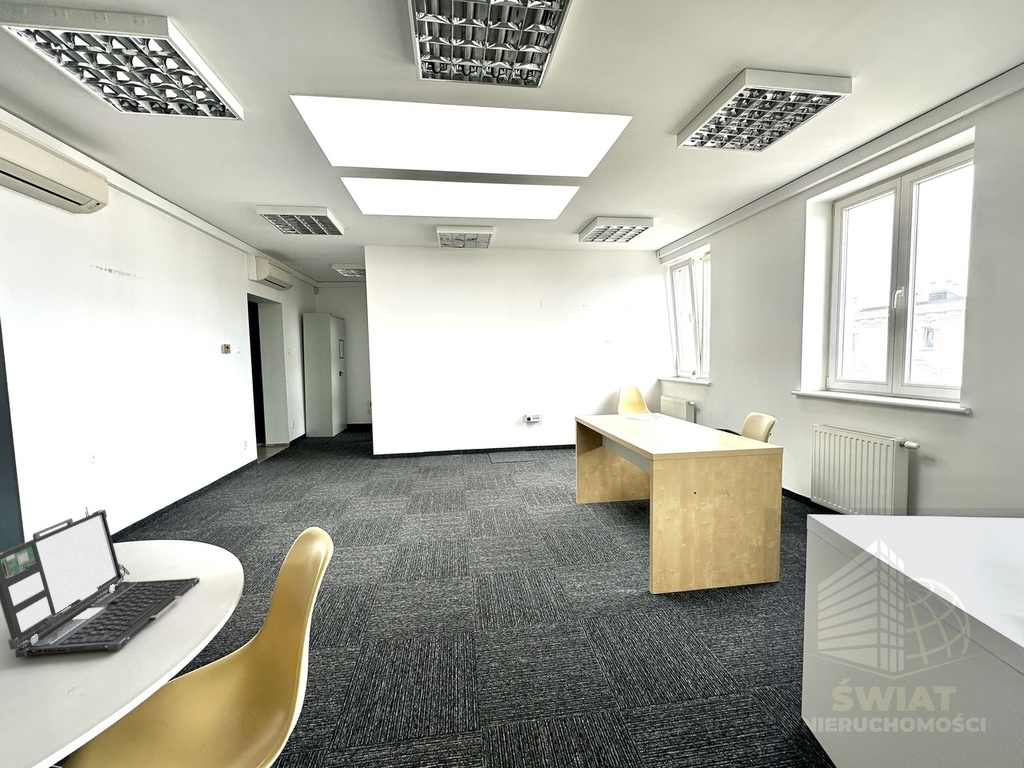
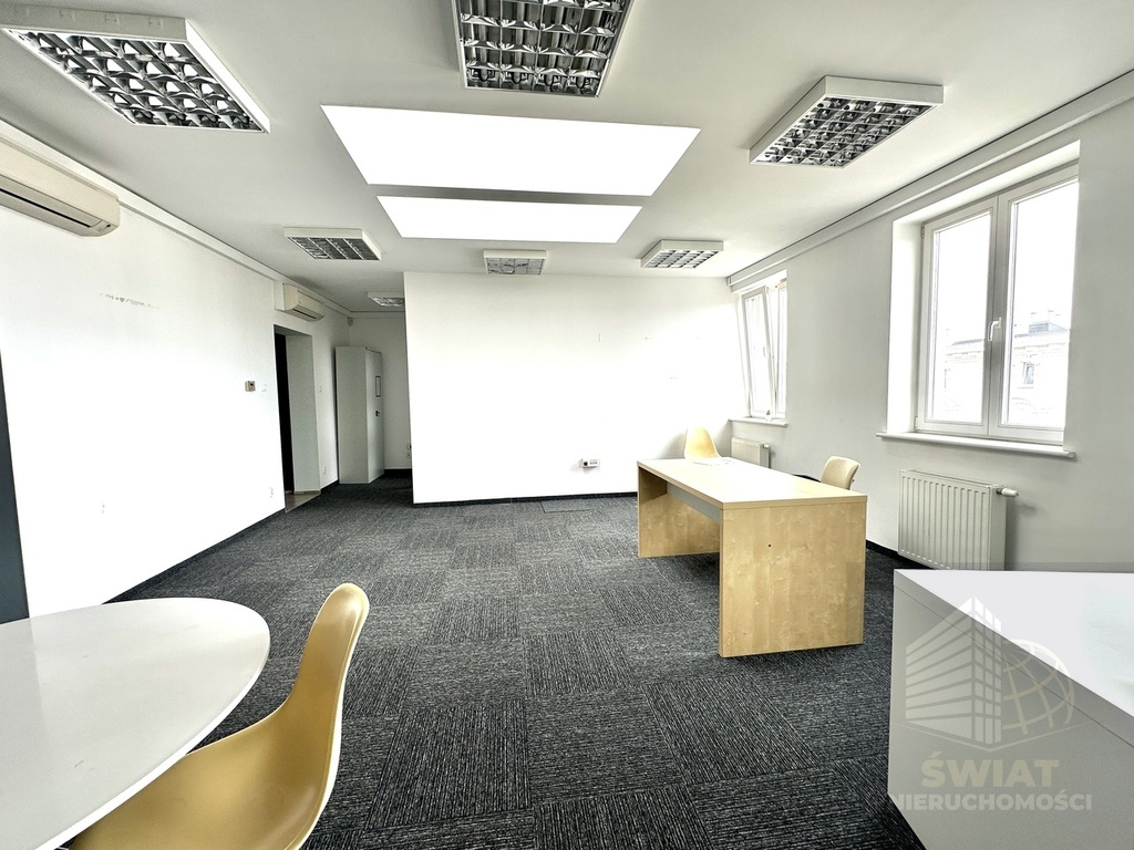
- laptop computer (107, 568)
